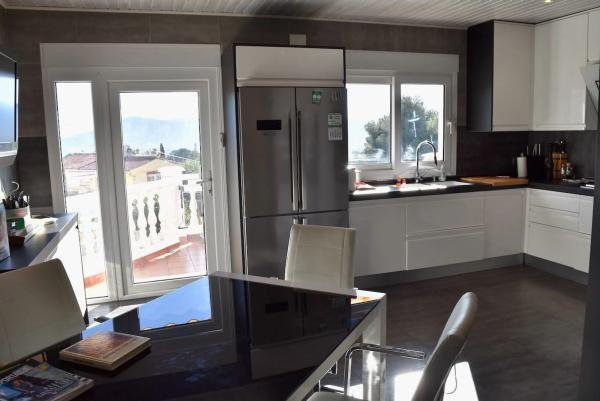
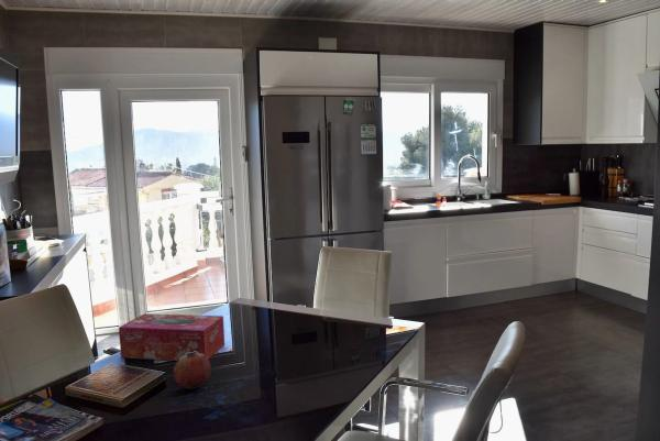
+ tissue box (173, 335)
+ fruit (193, 370)
